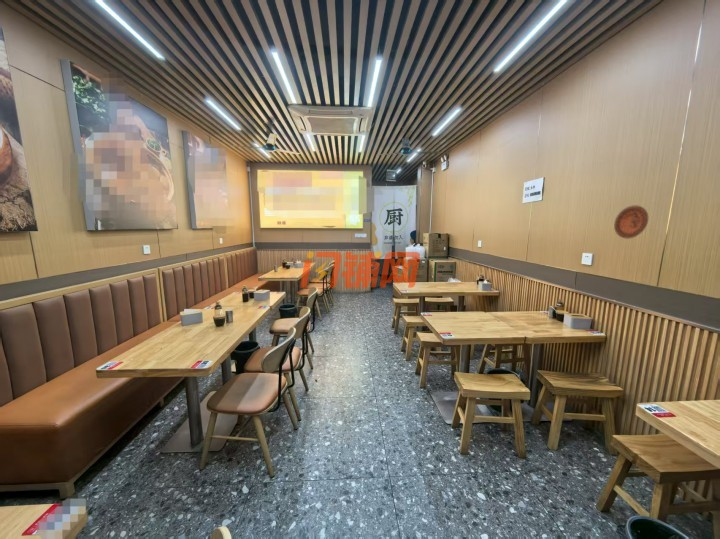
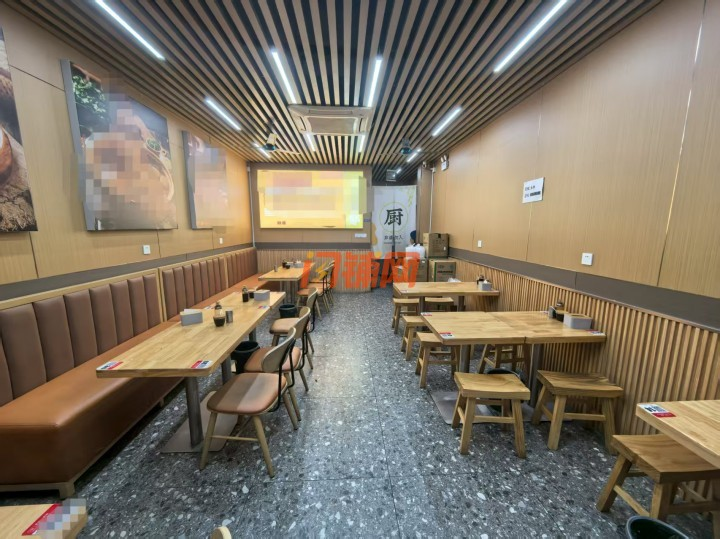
- decorative plate (630, 222)
